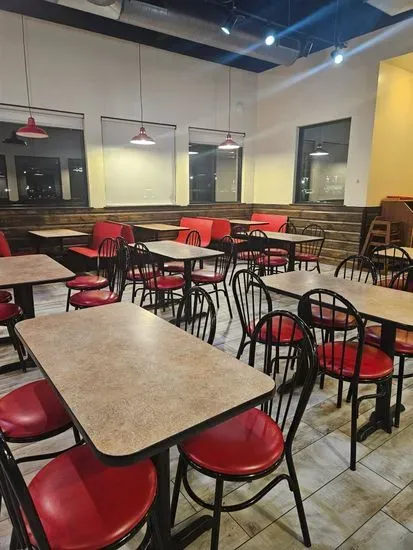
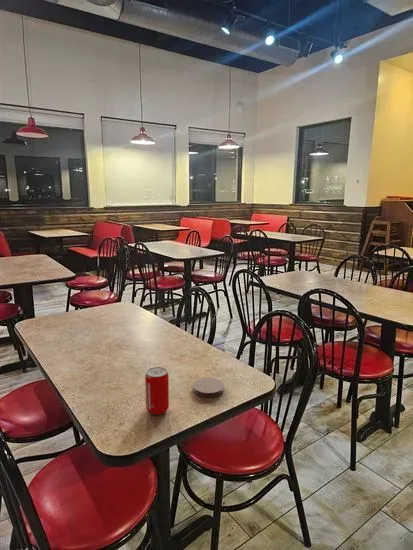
+ coaster (208, 386)
+ beverage can (157, 390)
